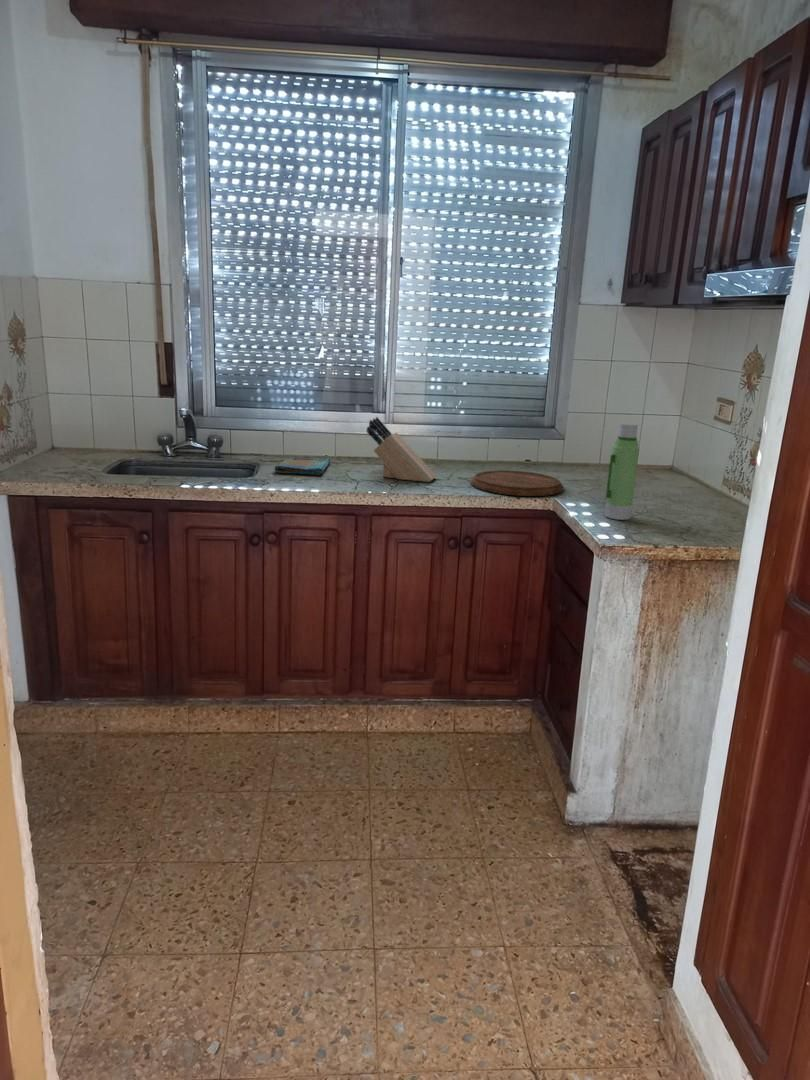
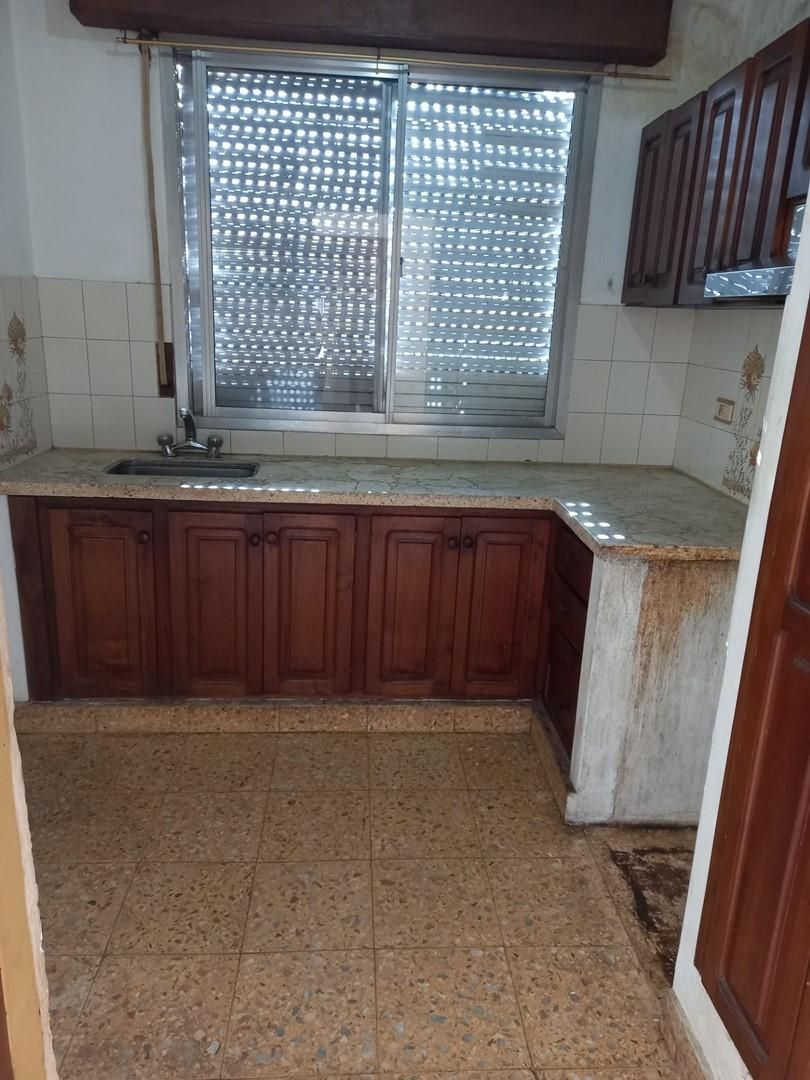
- water bottle (622, 471)
- cutting board (516, 482)
- dish towel (303, 464)
- knife block (400, 448)
